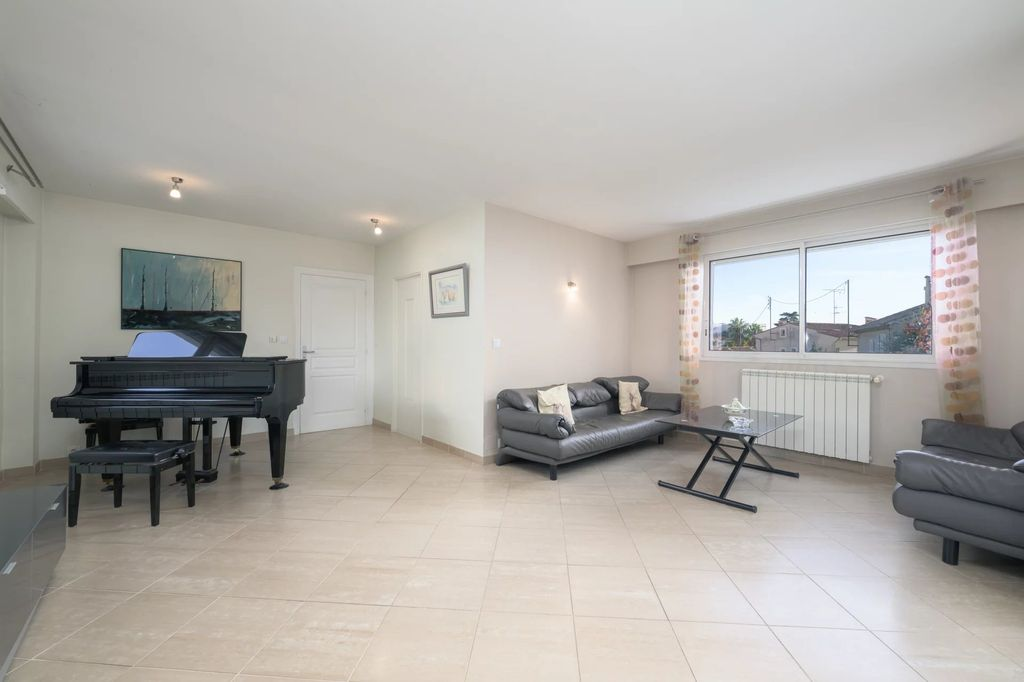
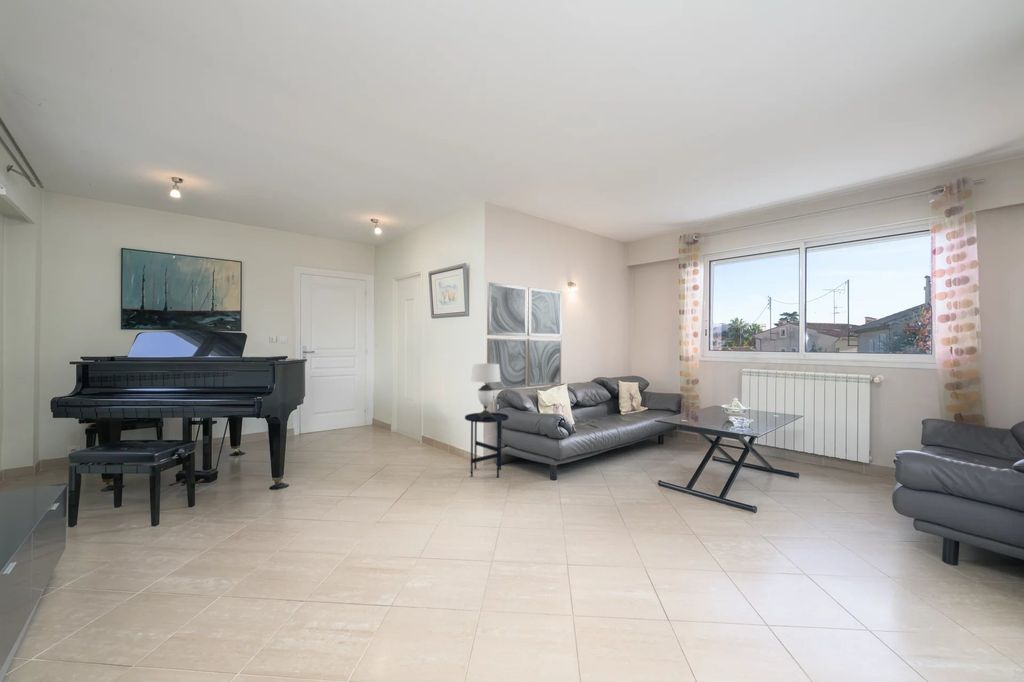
+ table lamp (485, 390)
+ side table (486, 444)
+ wall art (527, 335)
